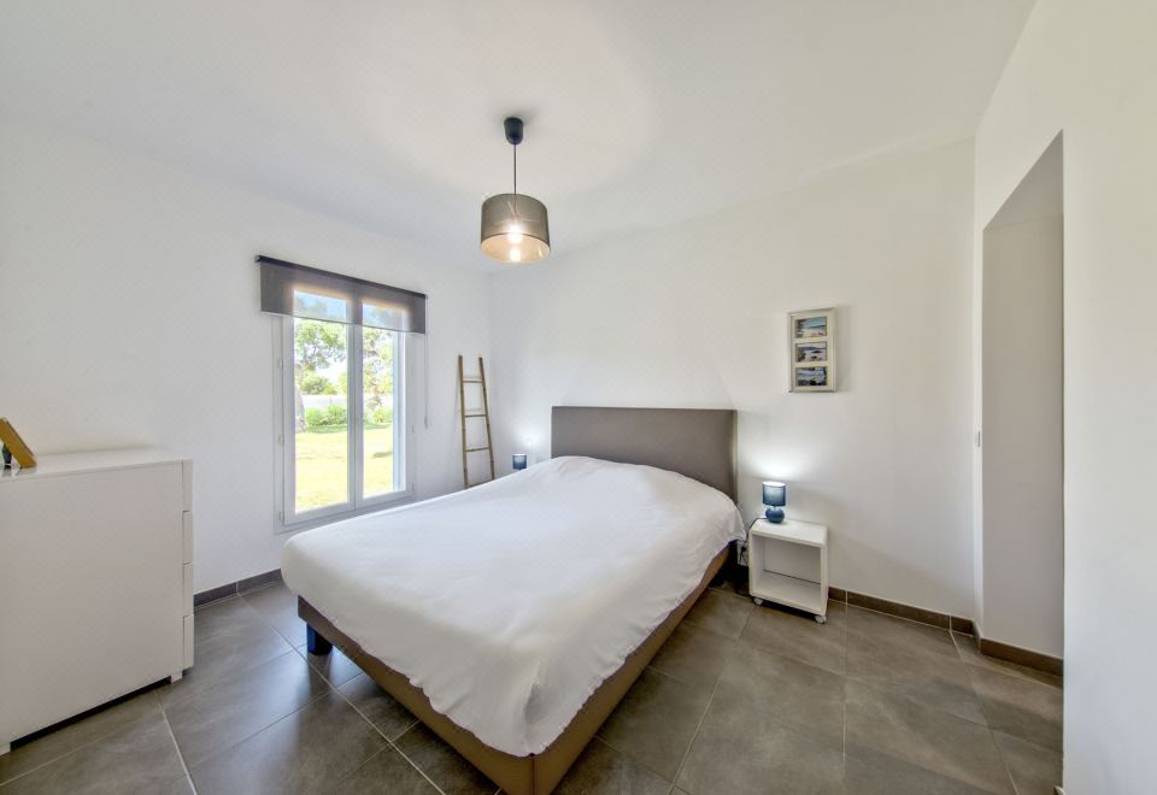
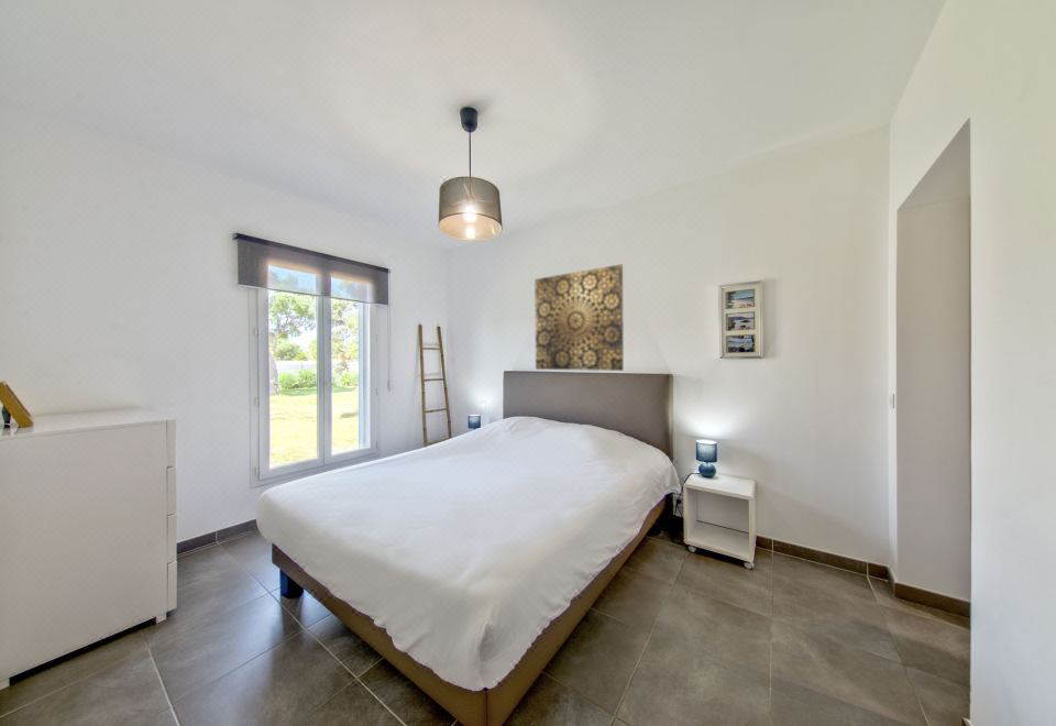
+ wall art (575, 321)
